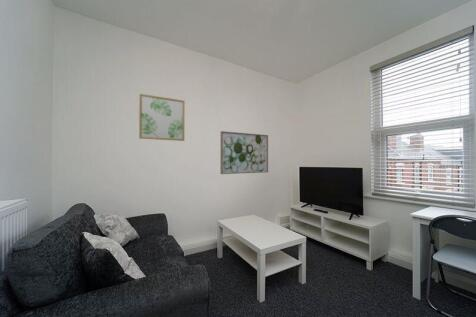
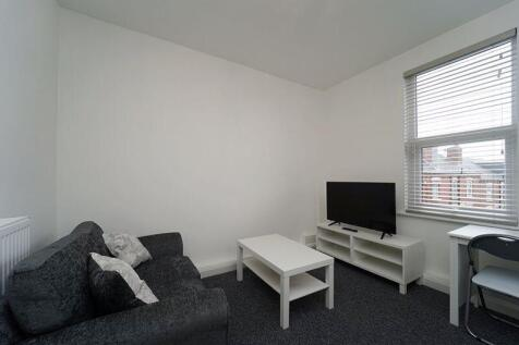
- wall art (246, 153)
- wall art (163, 118)
